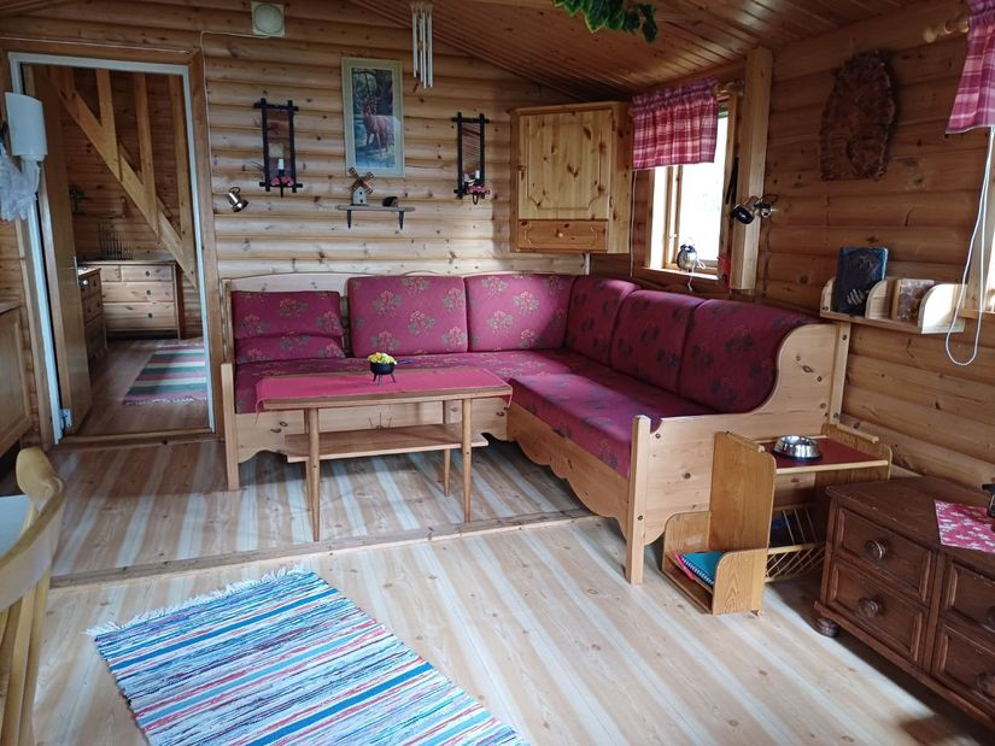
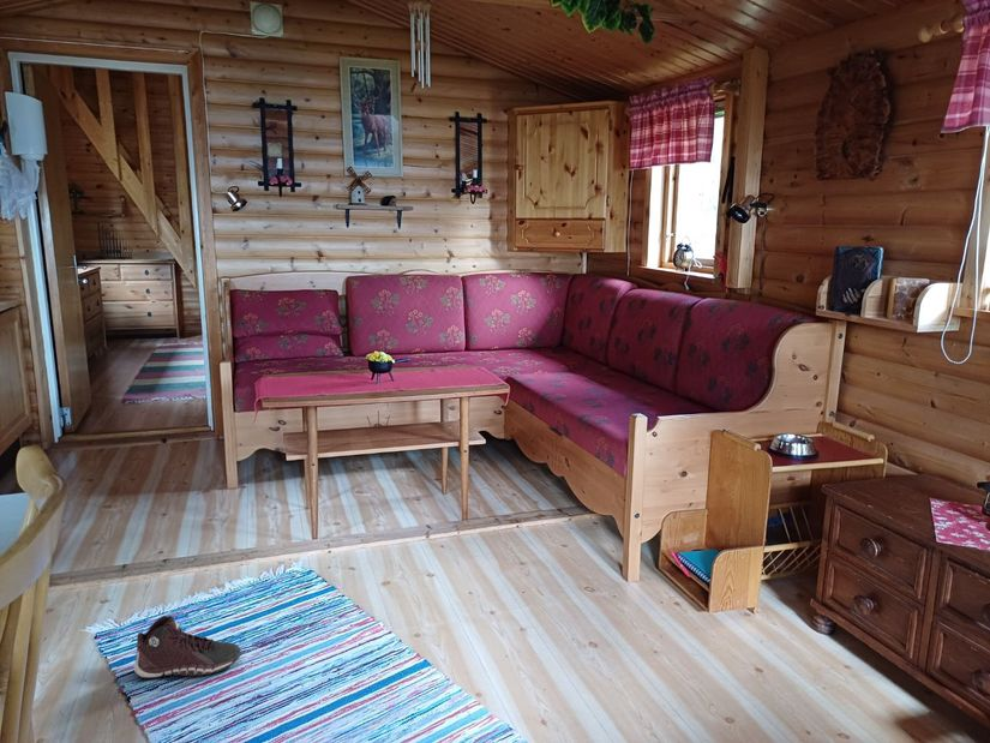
+ sneaker (186, 642)
